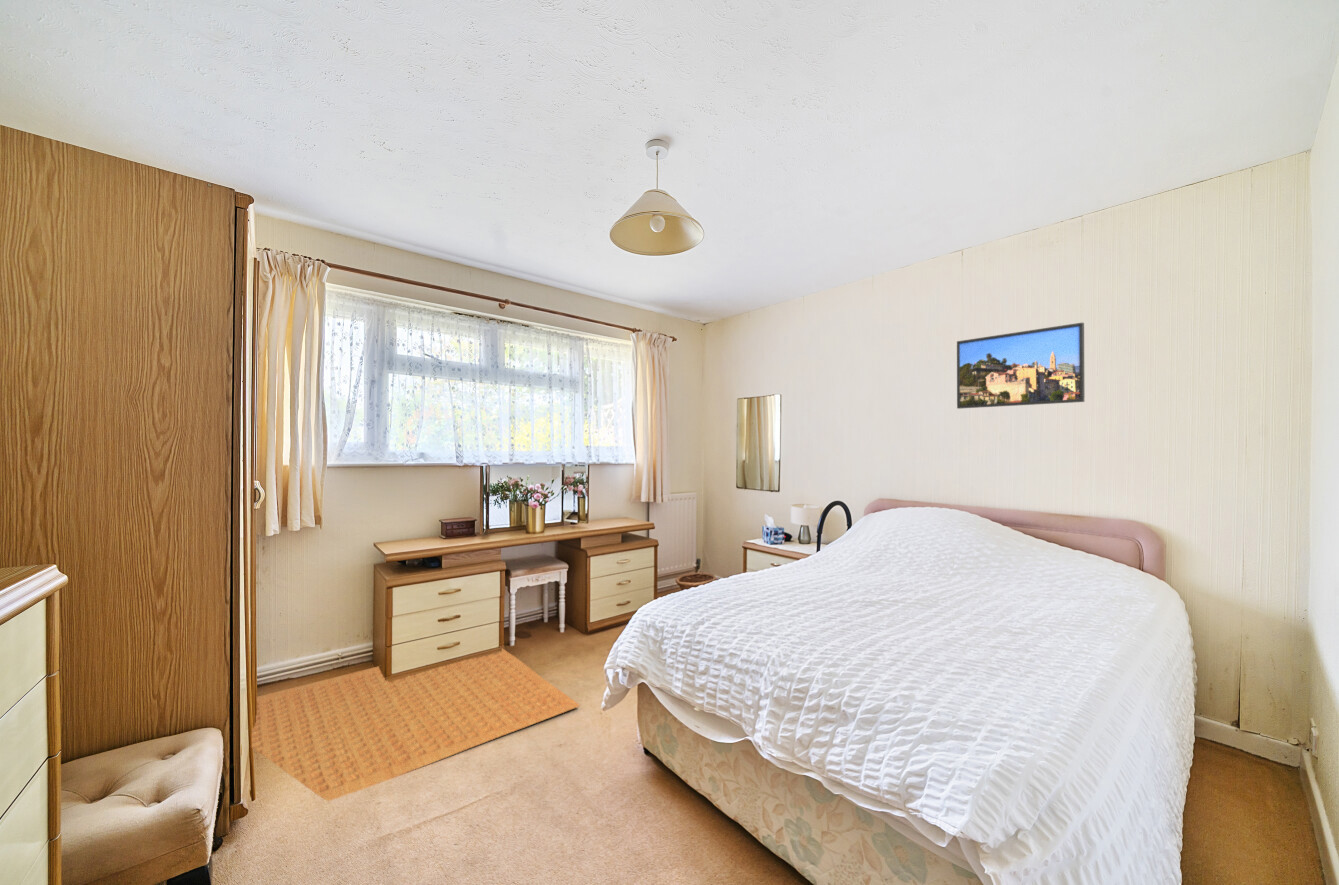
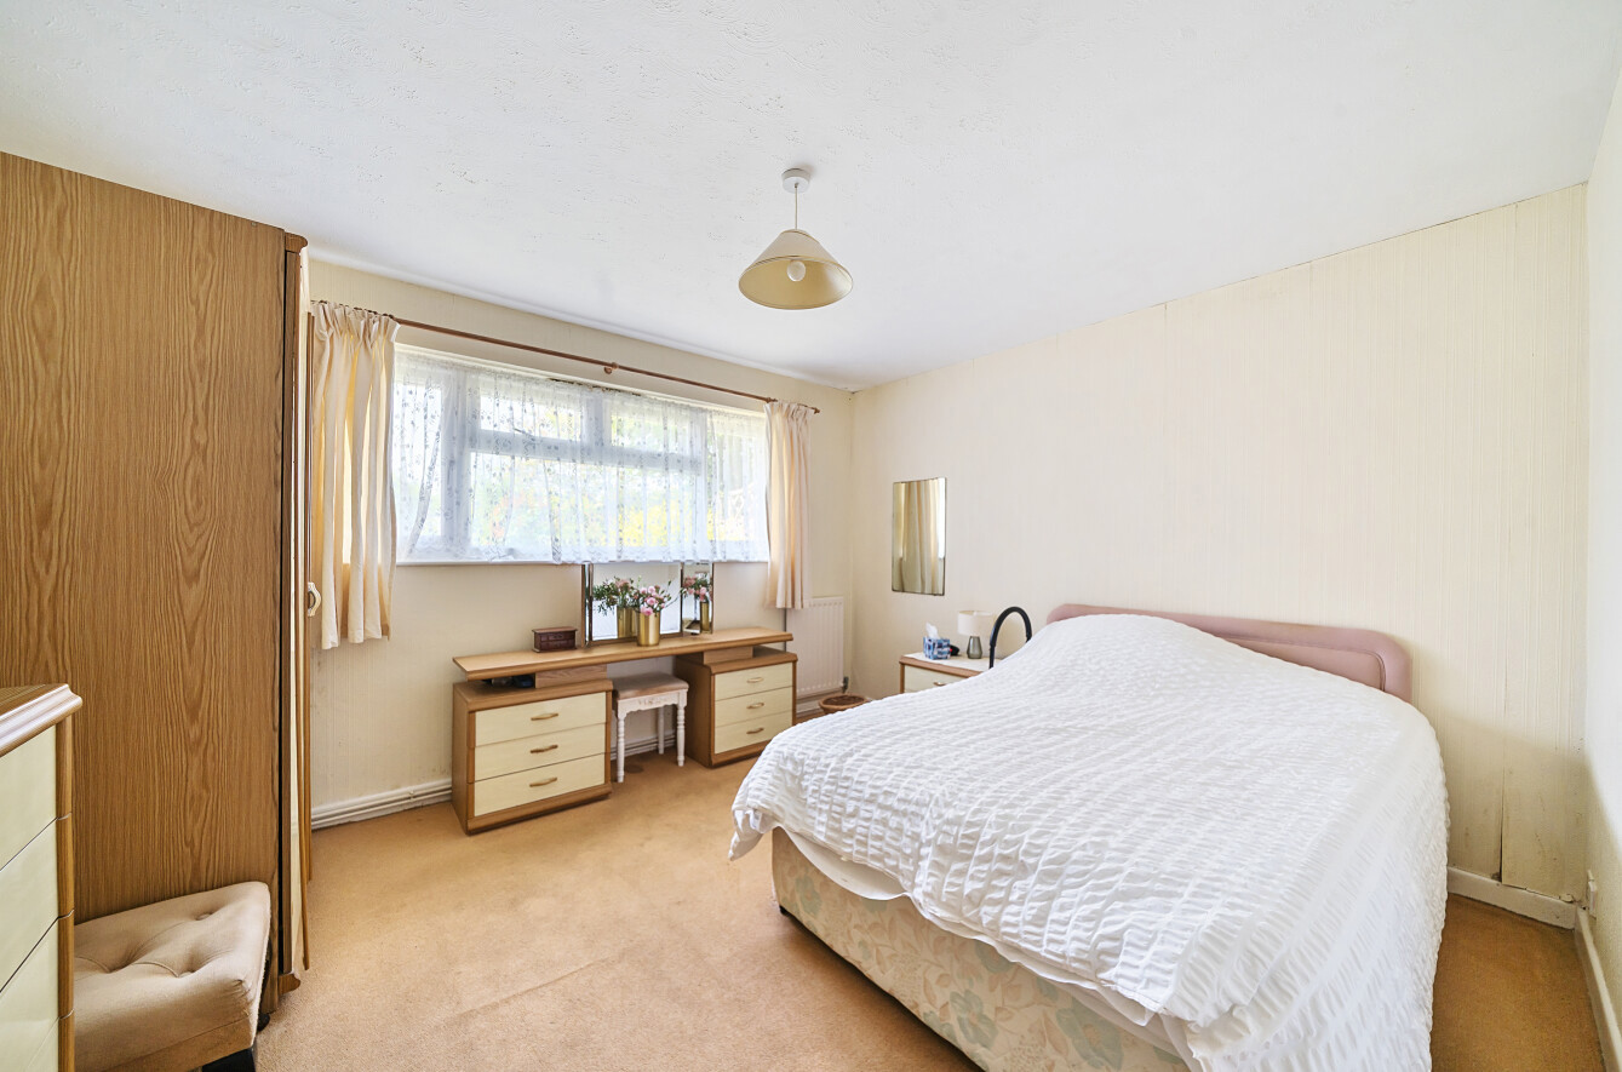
- rug (351, 720)
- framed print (1015, 369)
